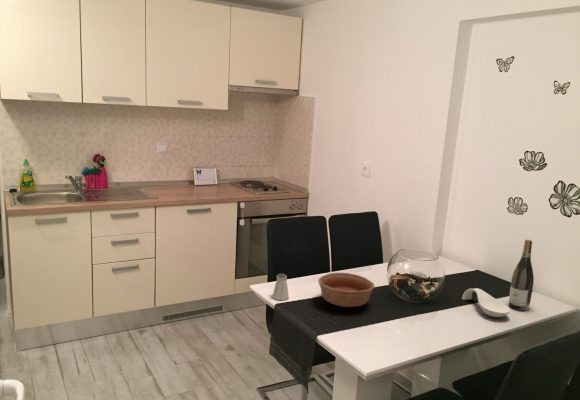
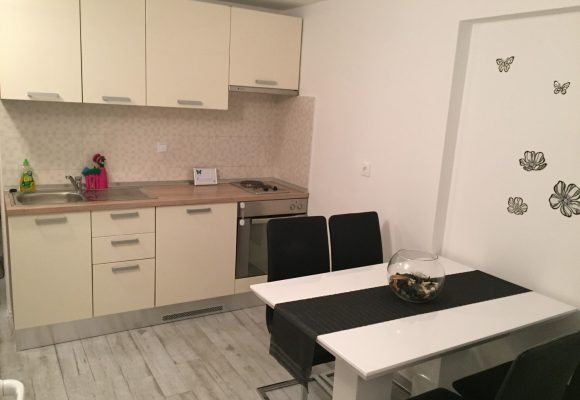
- bowl (345, 292)
- spoon rest (484, 301)
- wine bottle (523, 274)
- saltshaker (281, 286)
